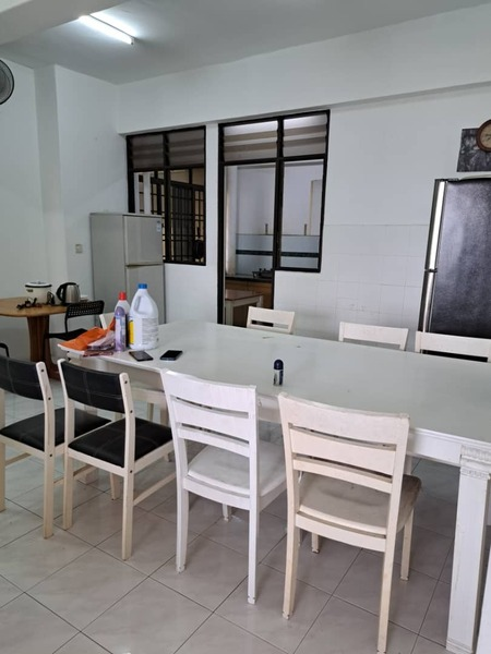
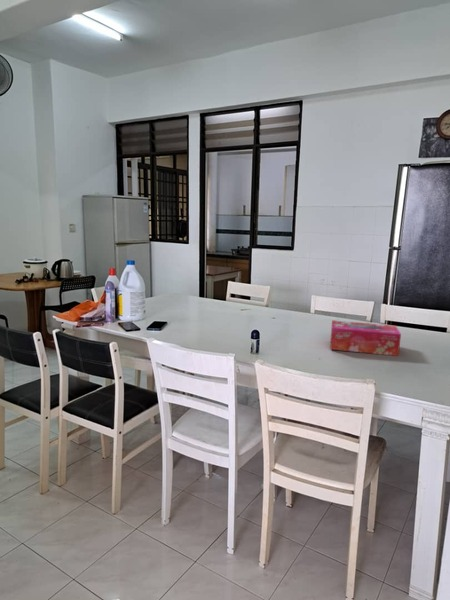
+ tissue box (363, 337)
